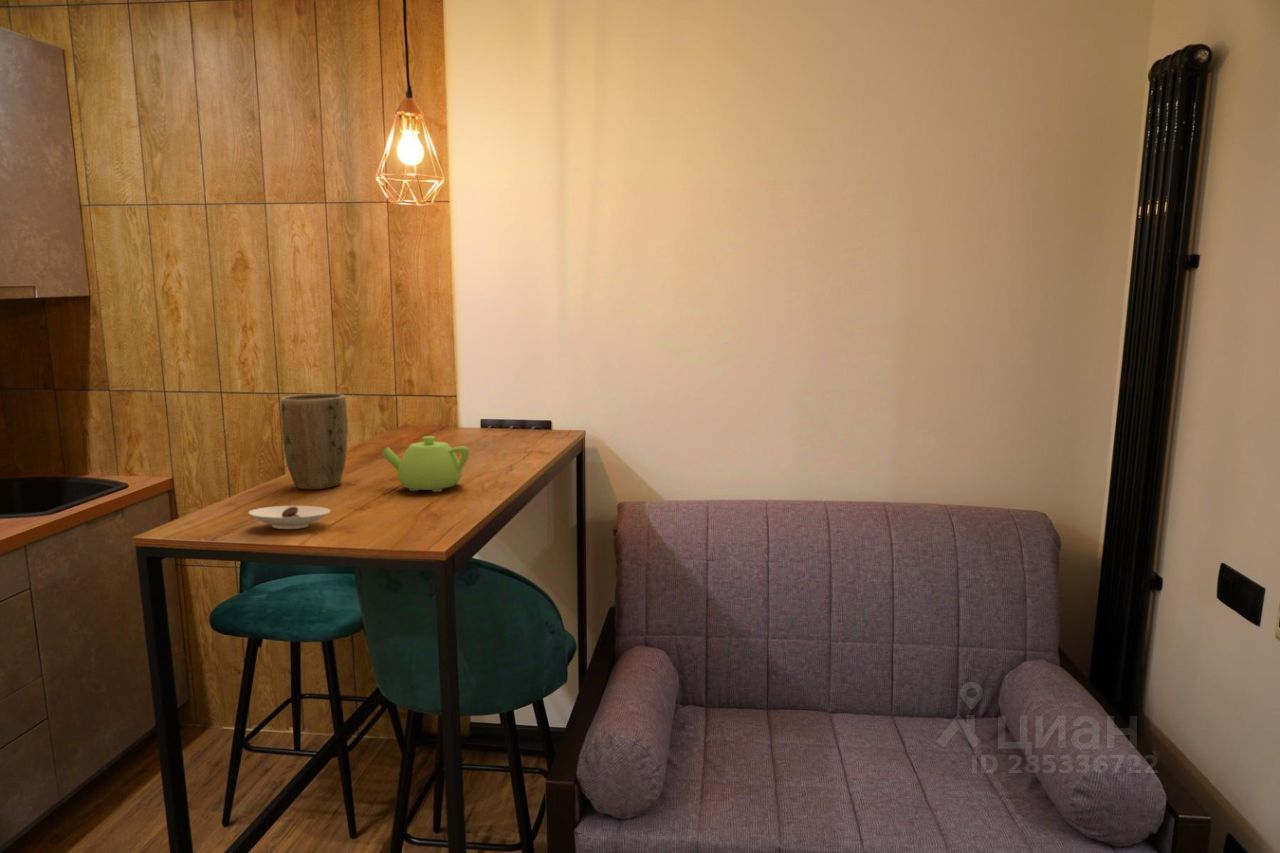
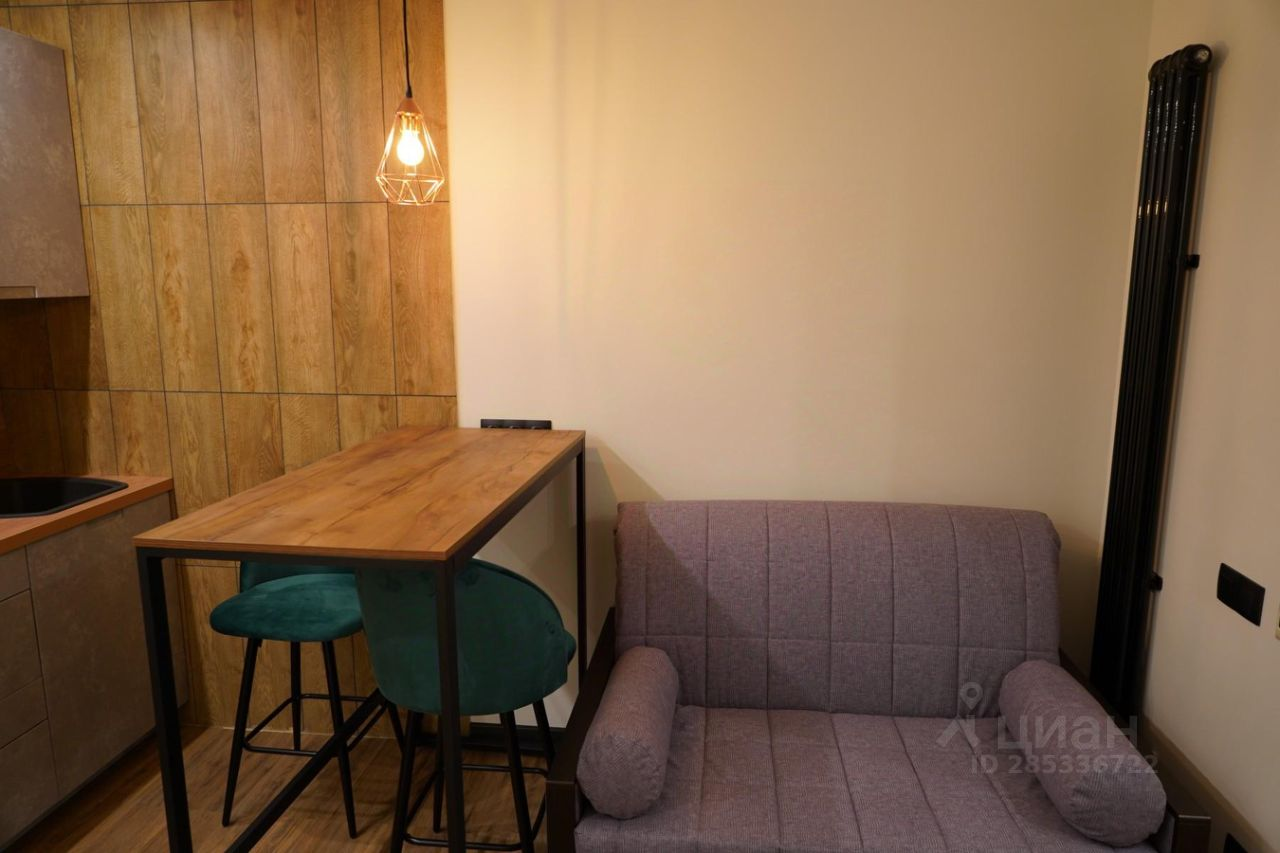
- teapot (425, 462)
- saucer (289, 517)
- plant pot (316, 441)
